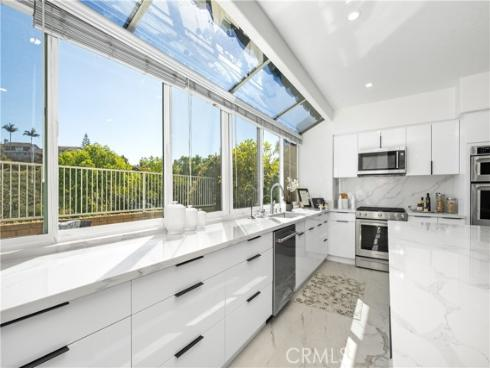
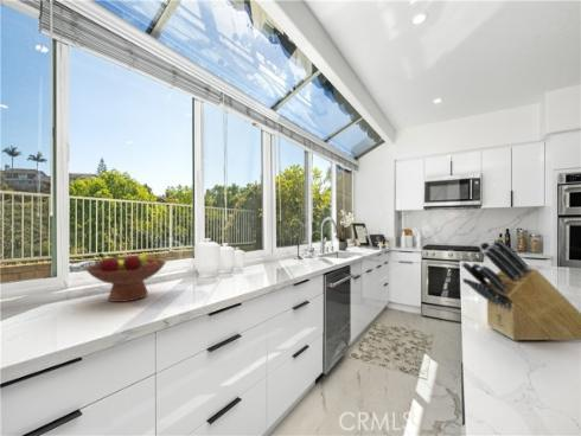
+ fruit bowl (128, 274)
+ knife block (524, 286)
